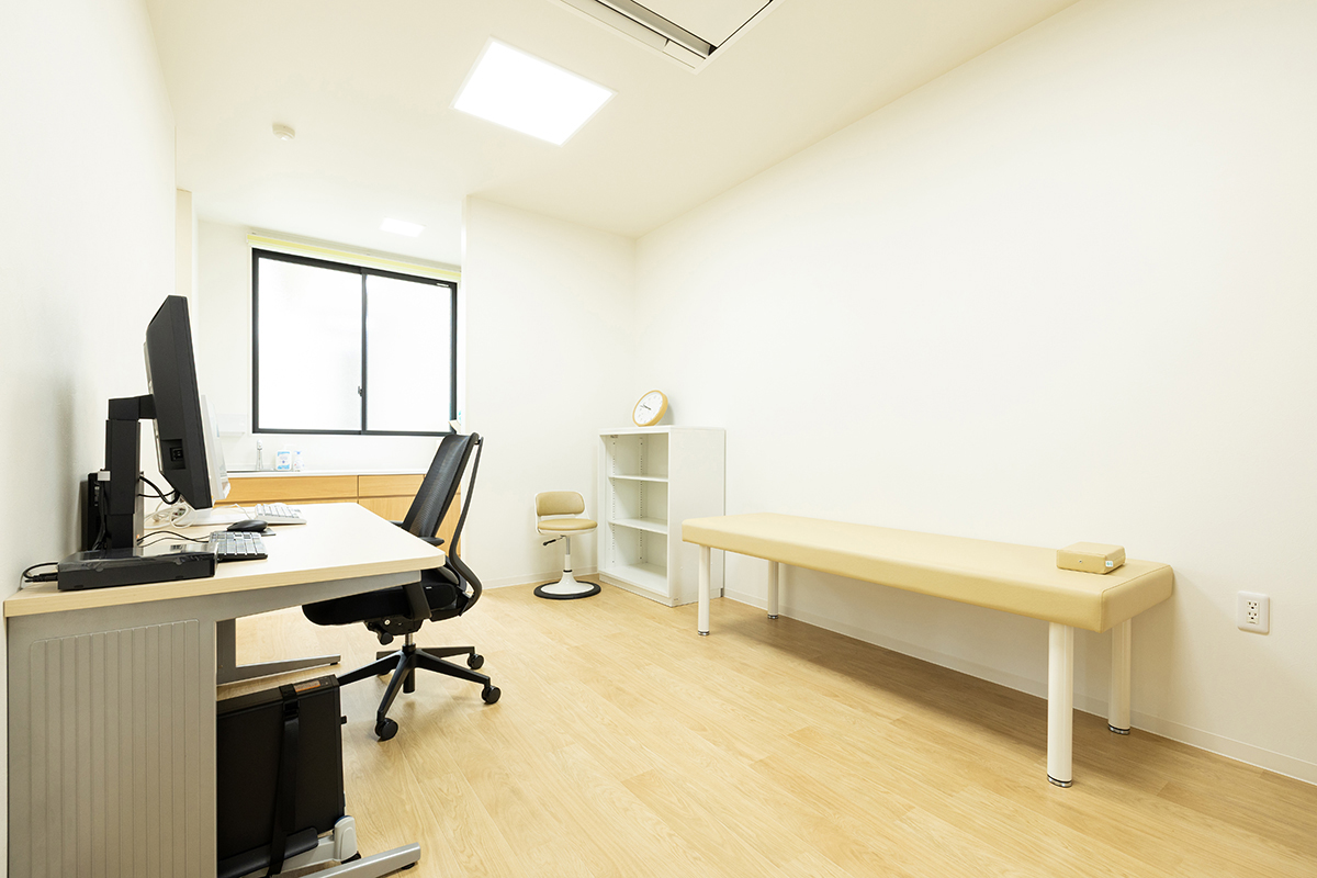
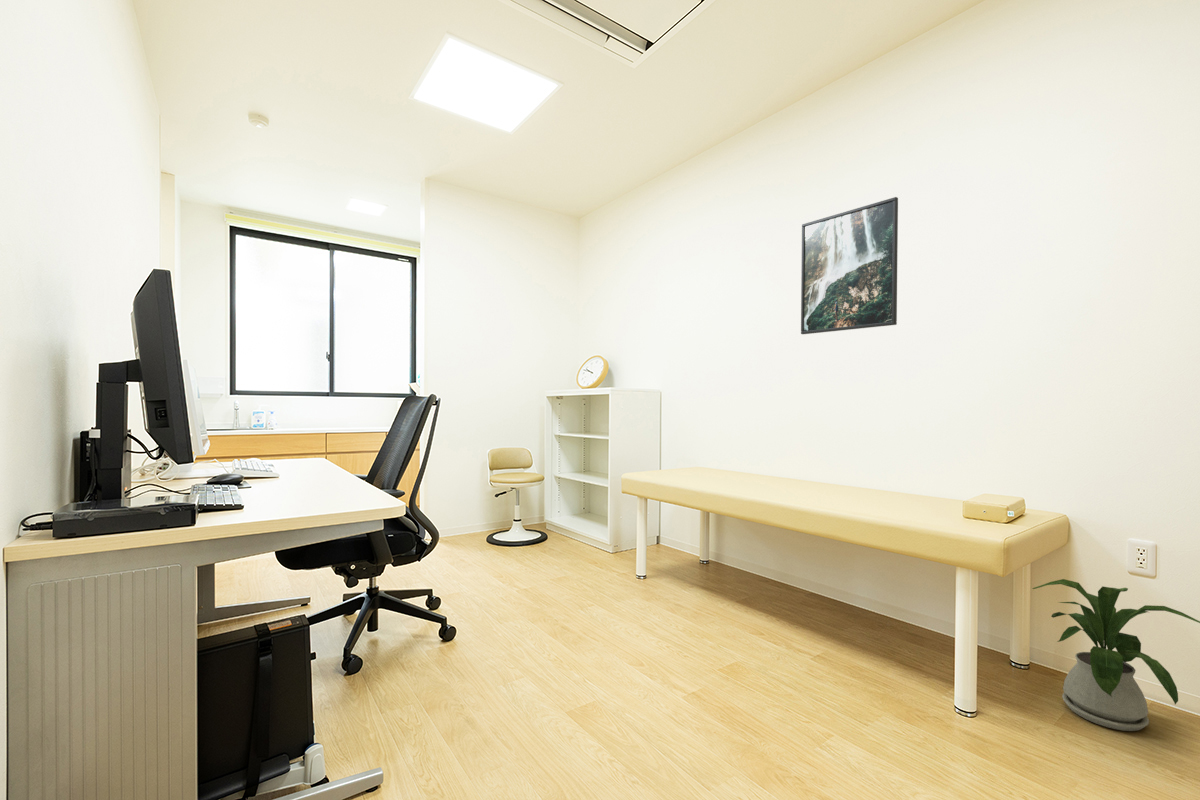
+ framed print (845, 270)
+ house plant (1113, 642)
